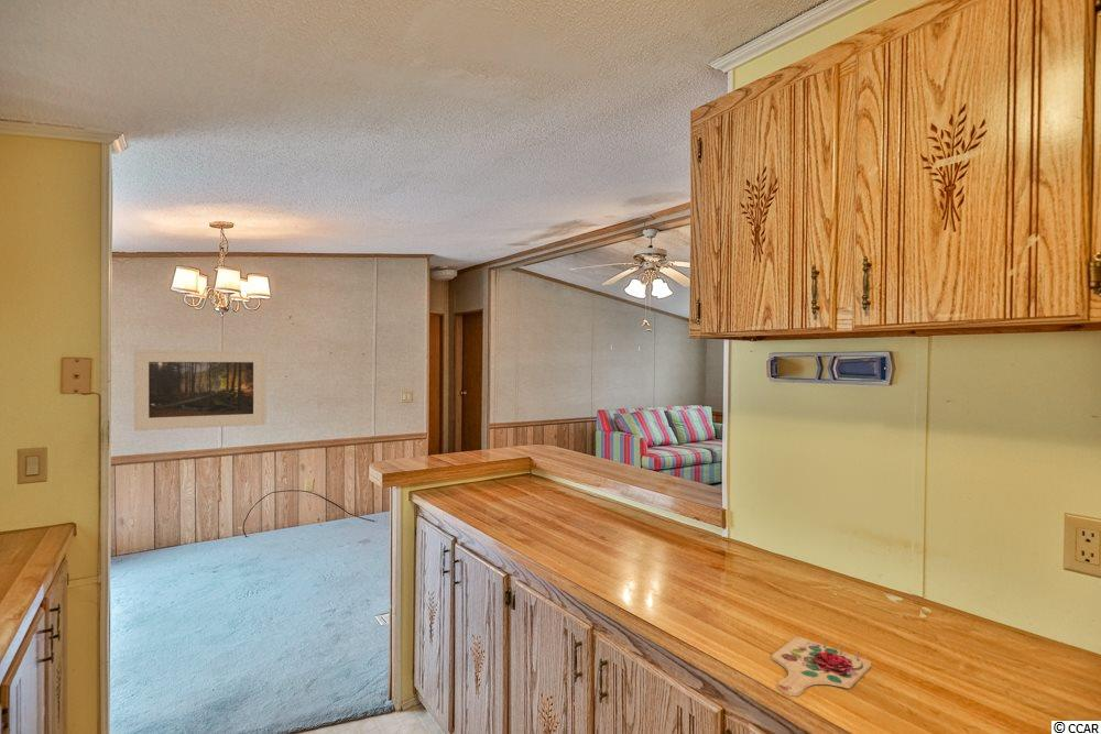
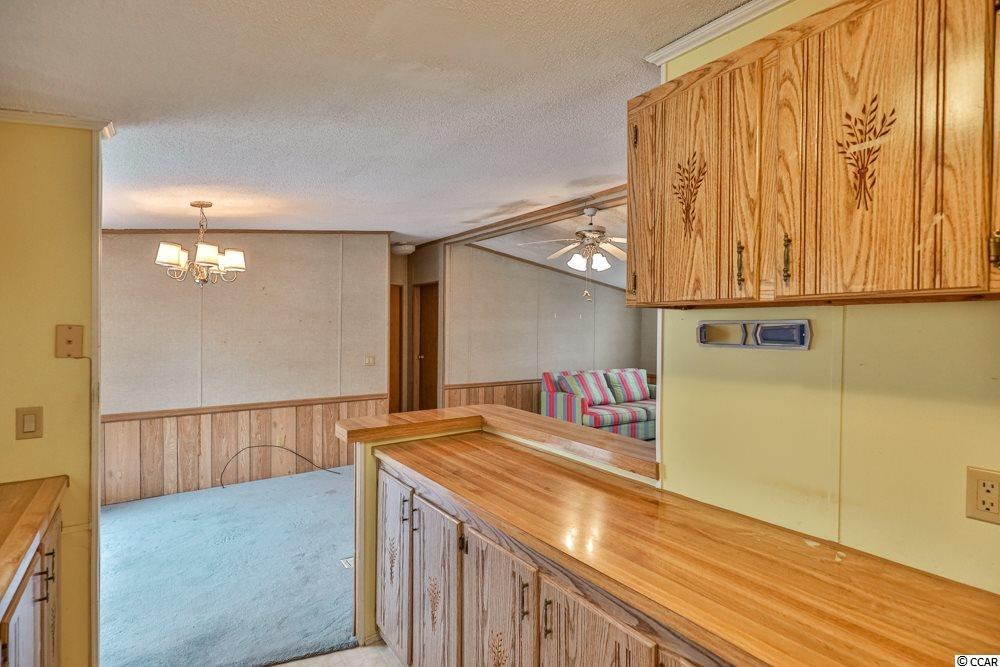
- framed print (203, 388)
- cutting board (810, 664)
